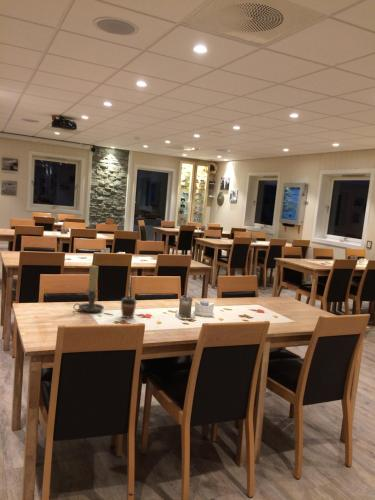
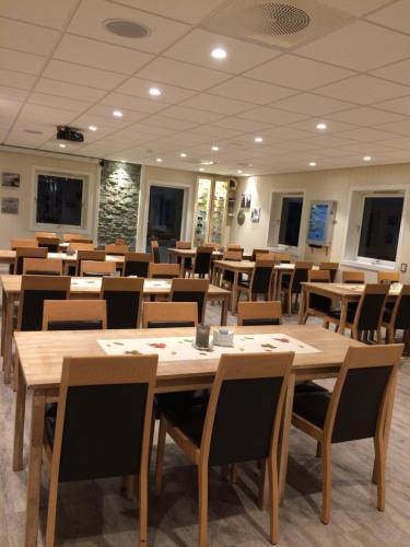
- coffee cup (128, 306)
- candle holder (90, 287)
